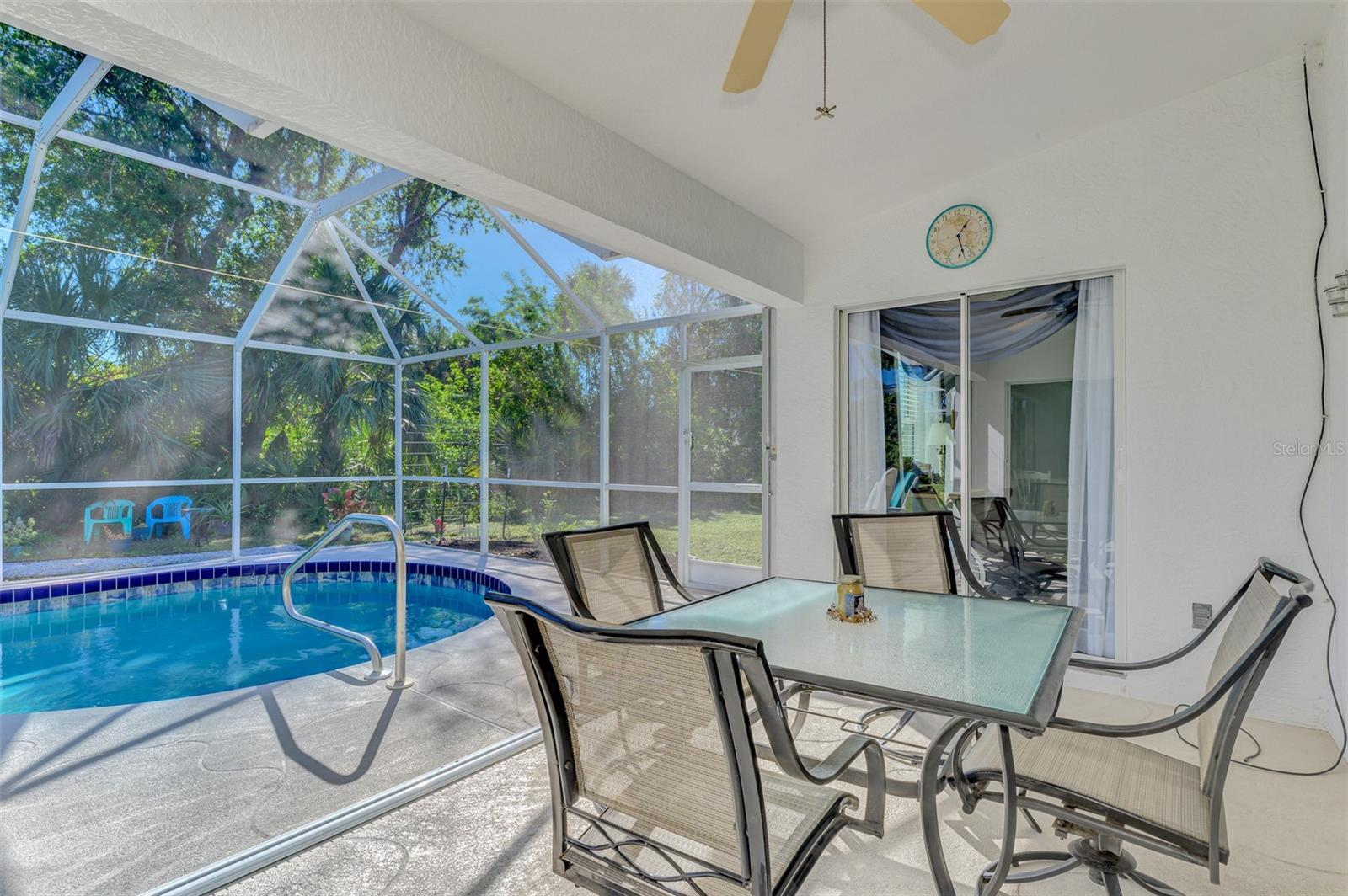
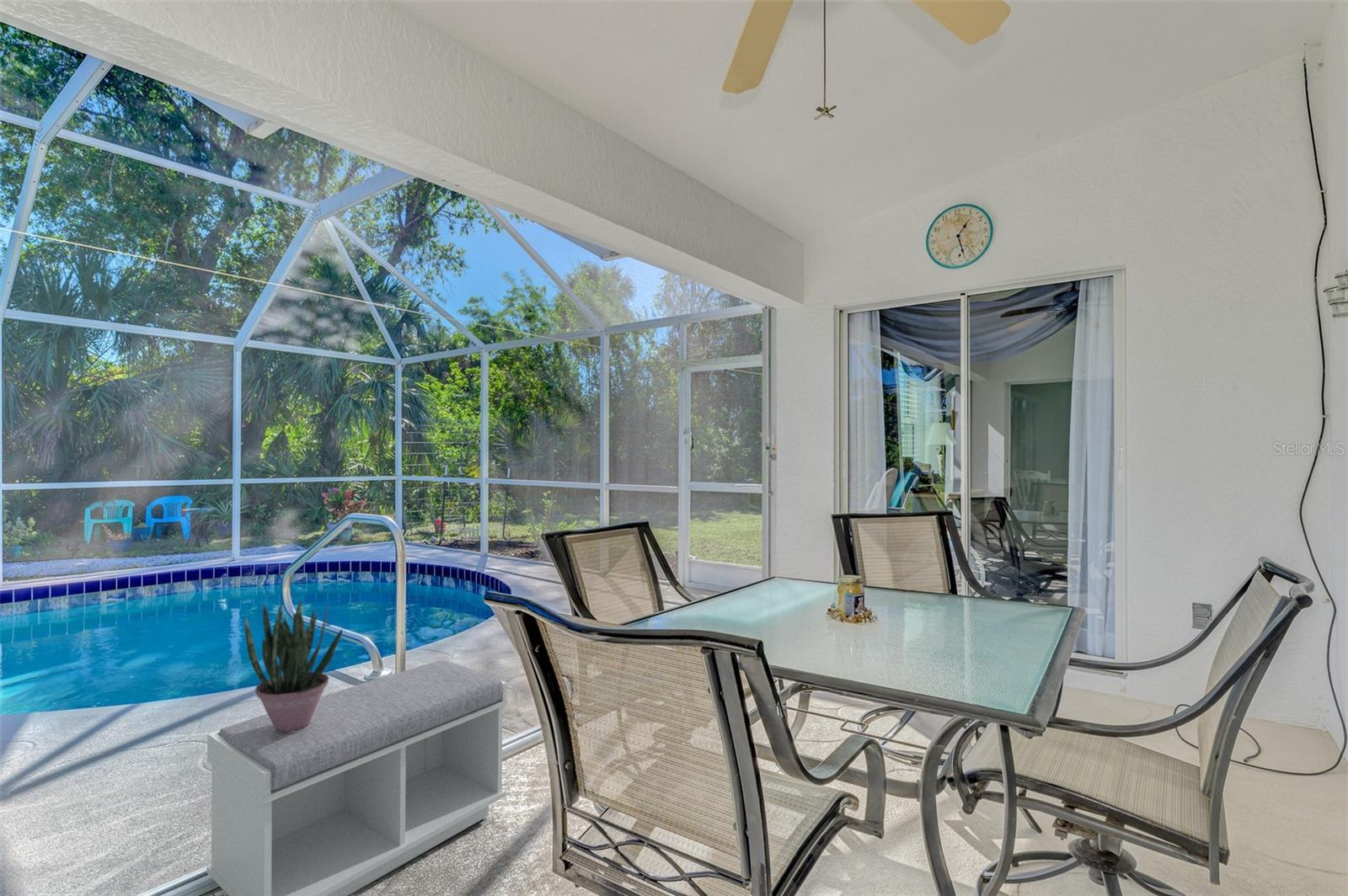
+ bench (372, 772)
+ potted plant (294, 664)
